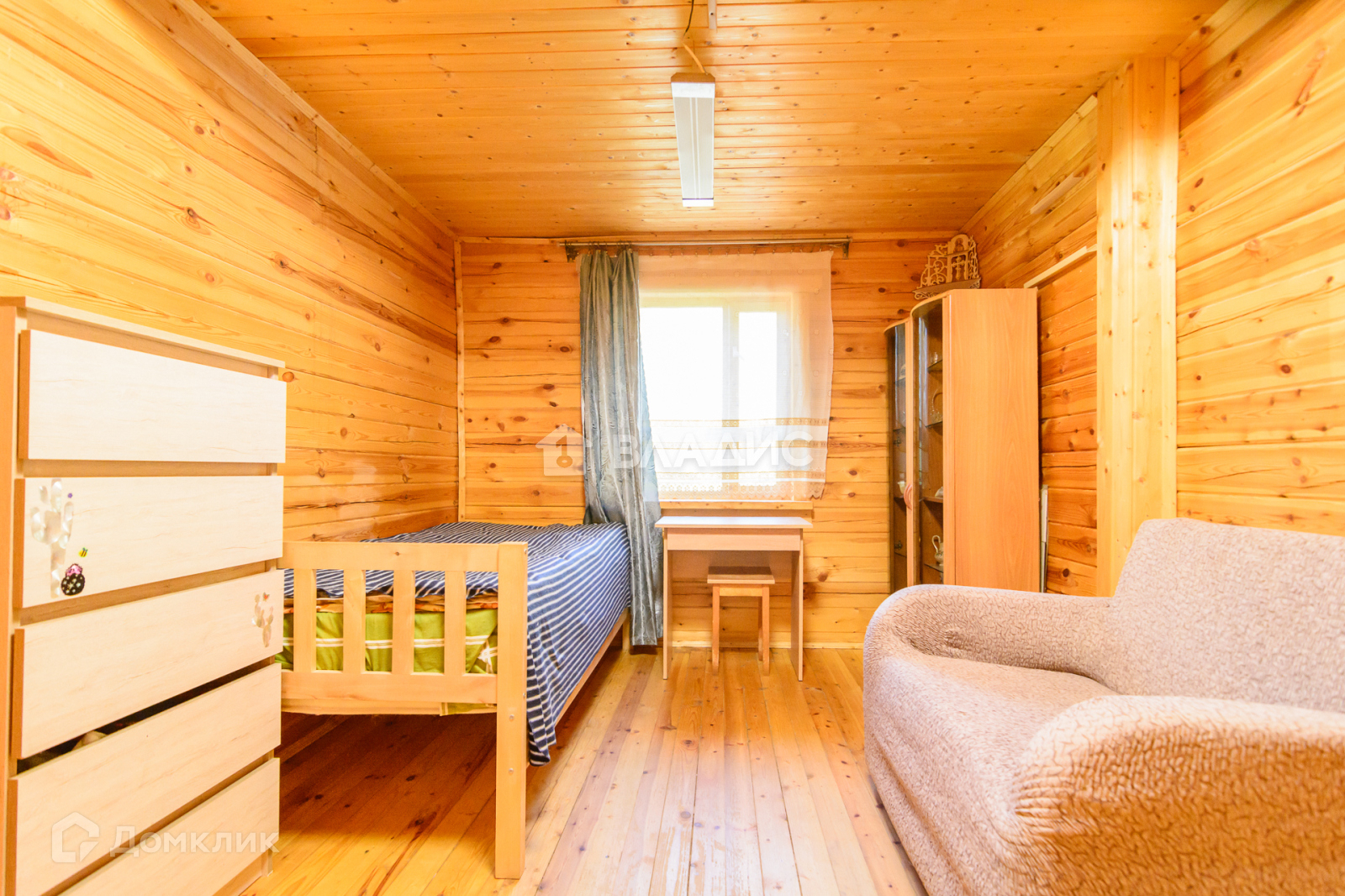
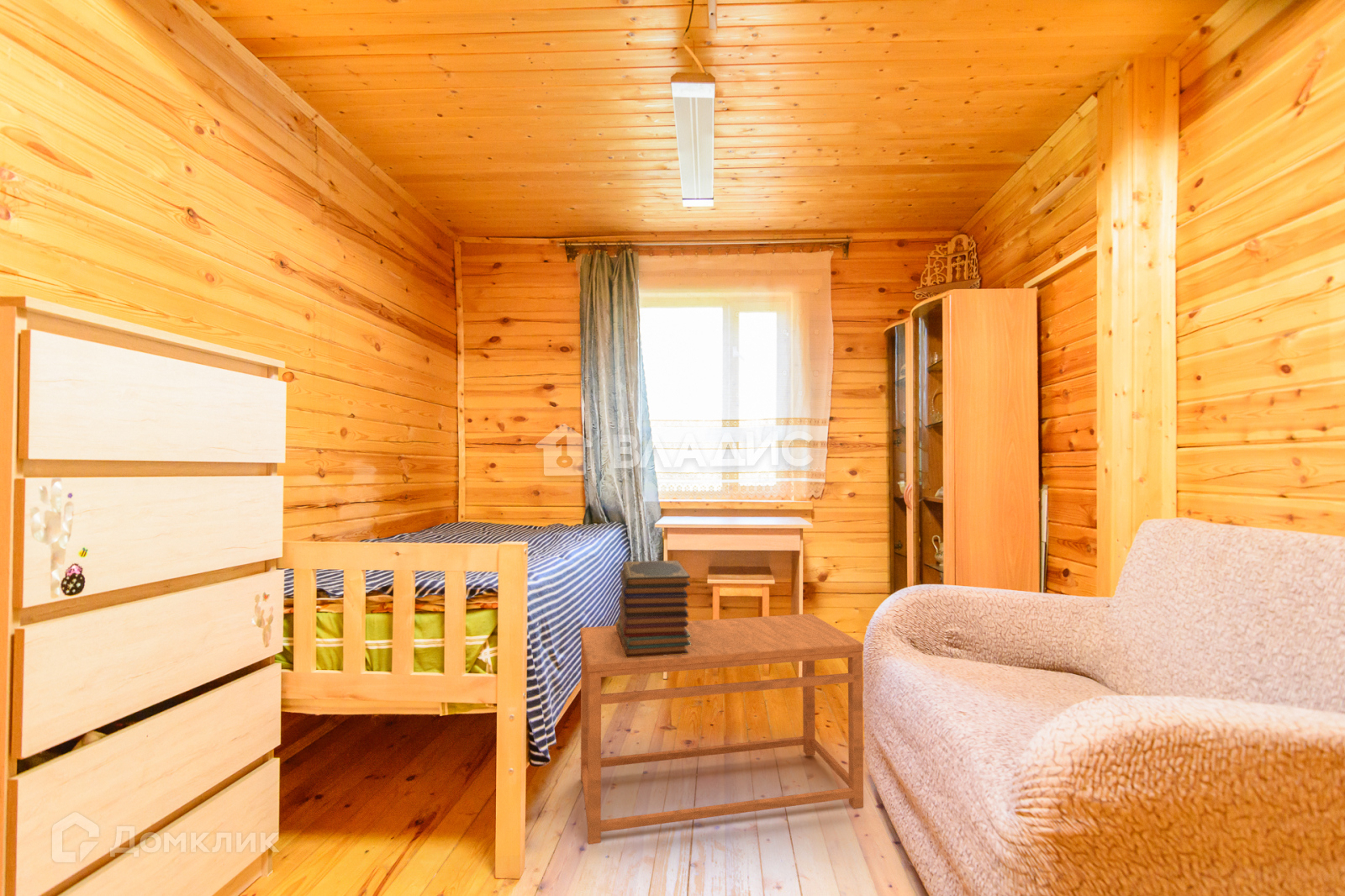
+ book stack (652, 604)
+ side table (711, 694)
